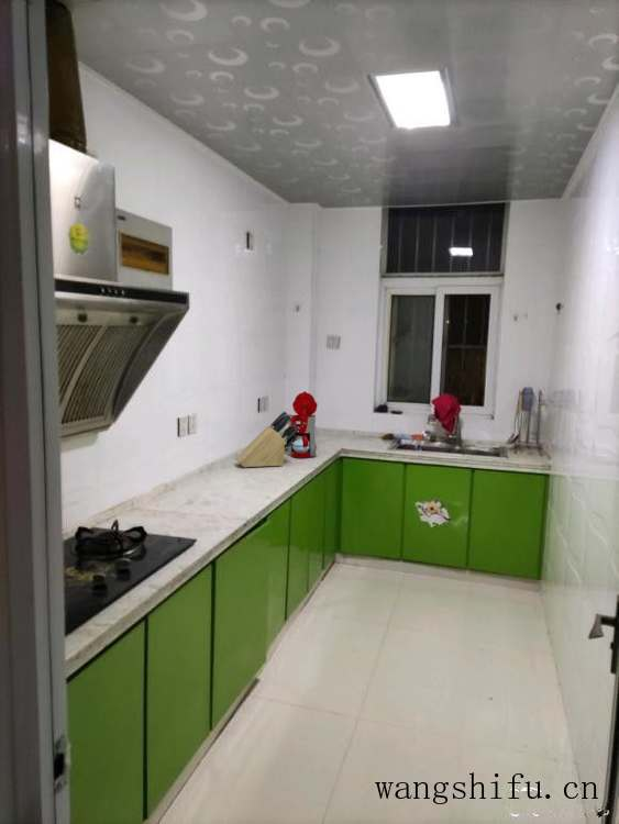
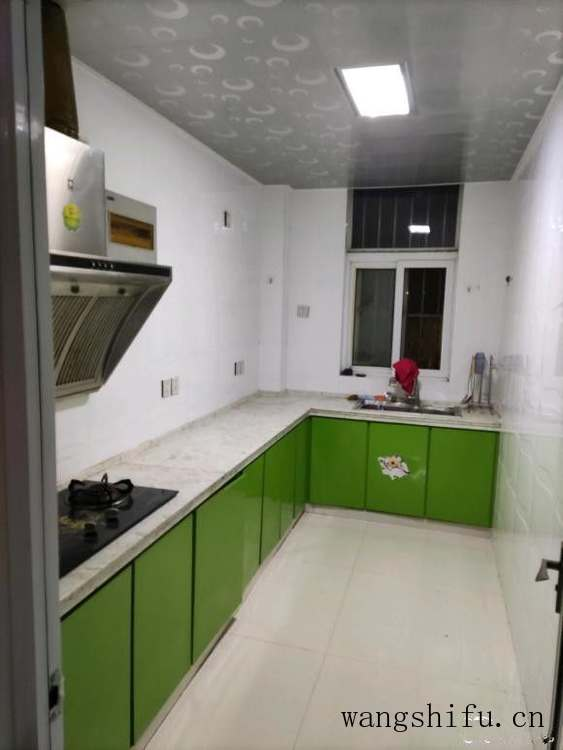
- coffee maker (301, 422)
- knife block (267, 438)
